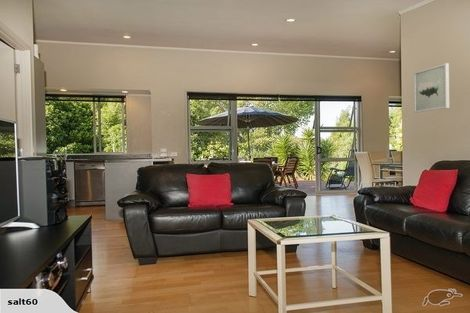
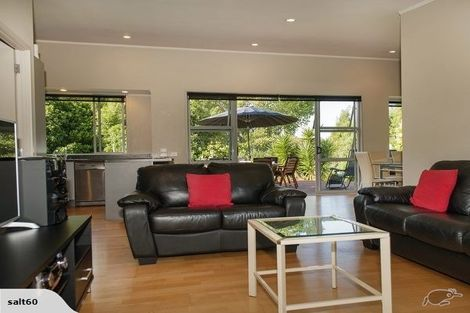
- wall art (430, 89)
